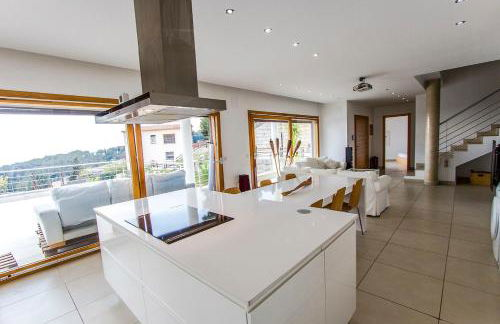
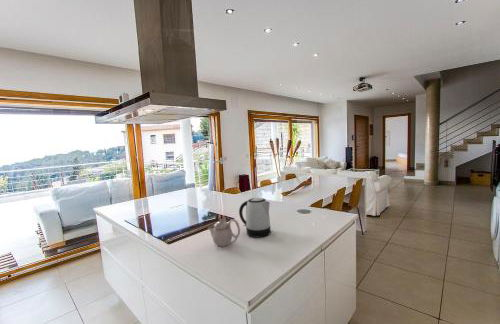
+ kettle (254, 215)
+ teapot (223, 231)
